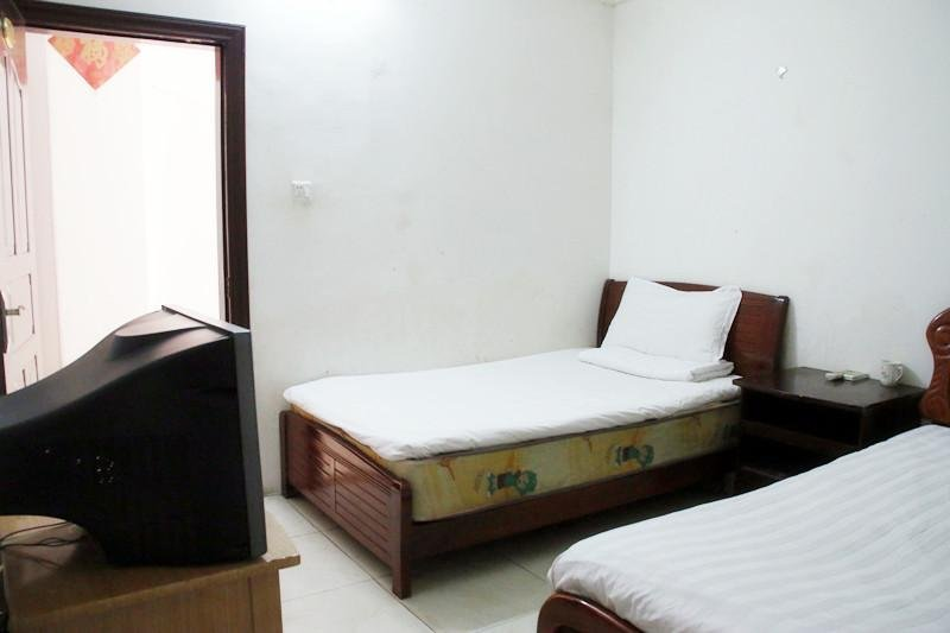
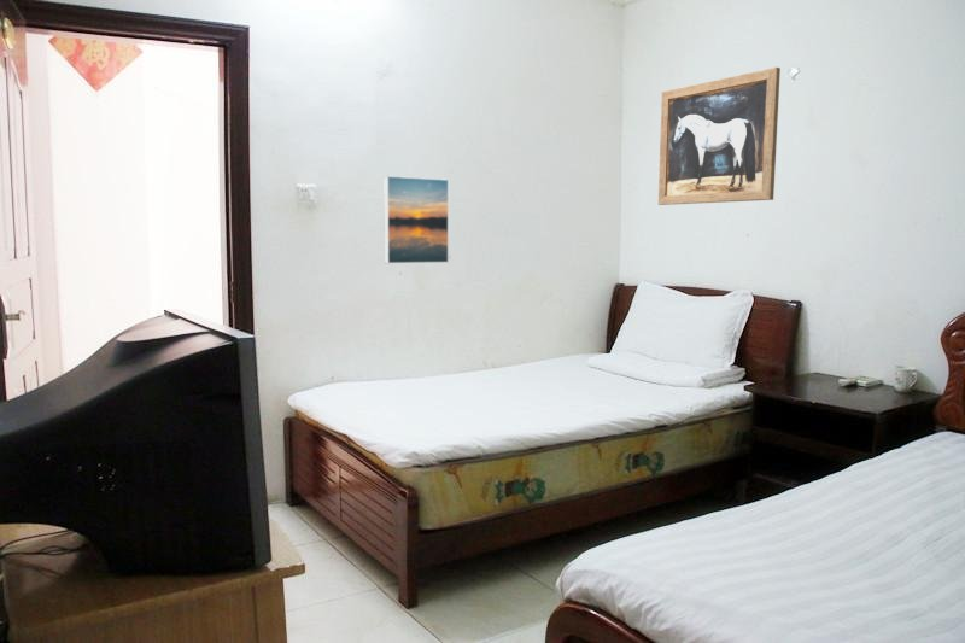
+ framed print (416, 221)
+ wall art (713, 141)
